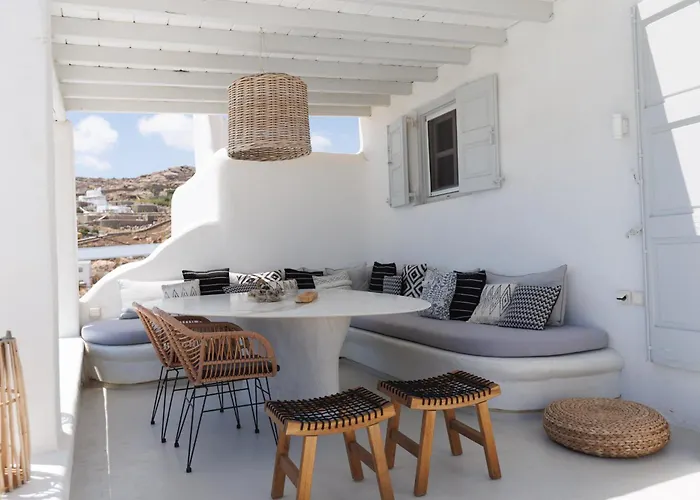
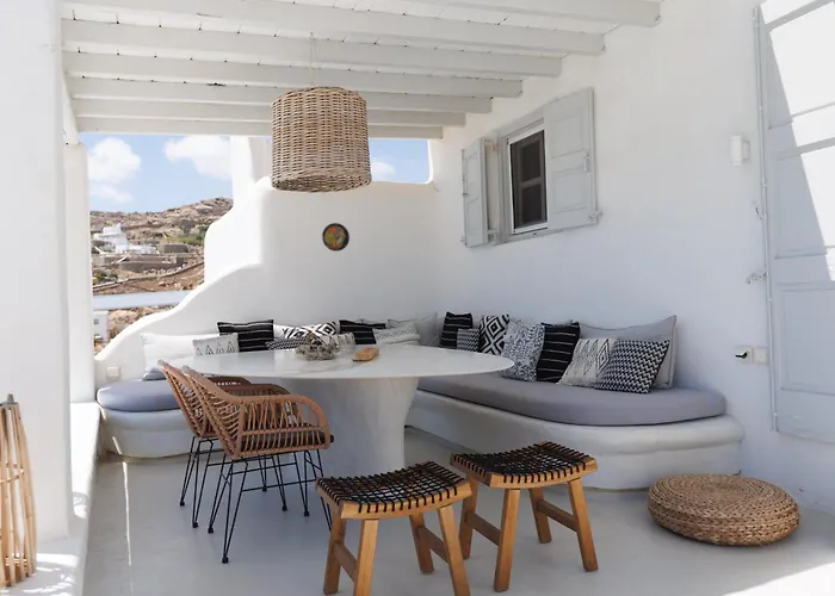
+ decorative plate (335, 236)
